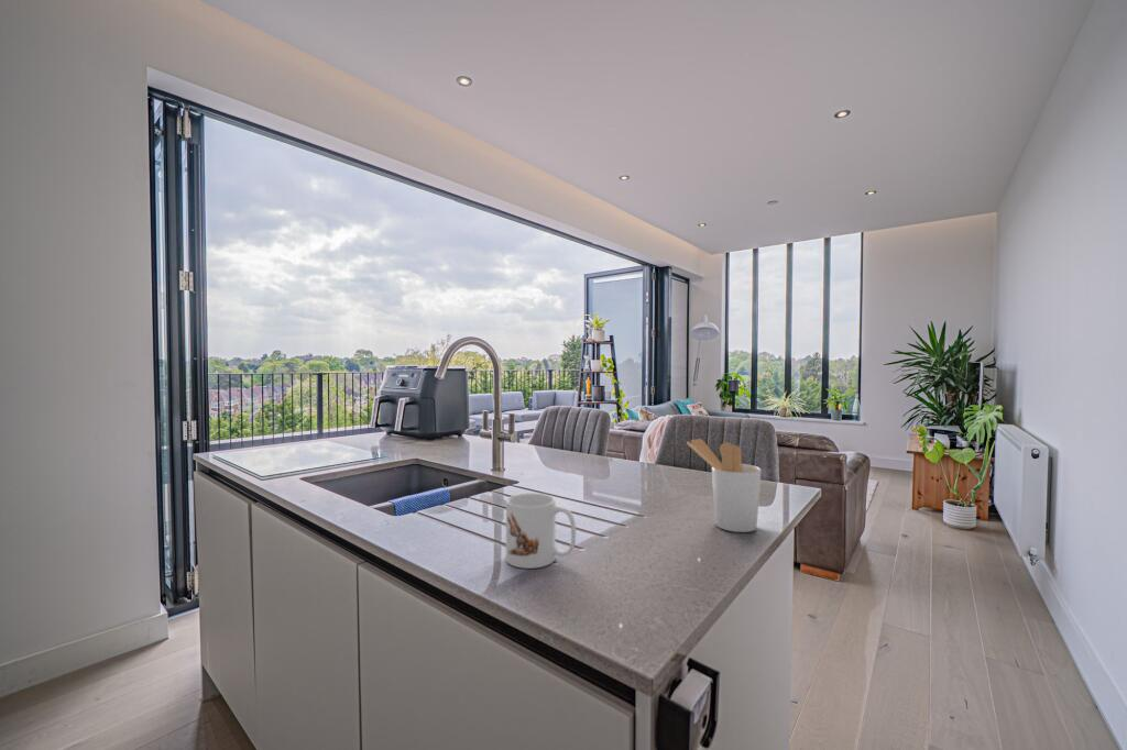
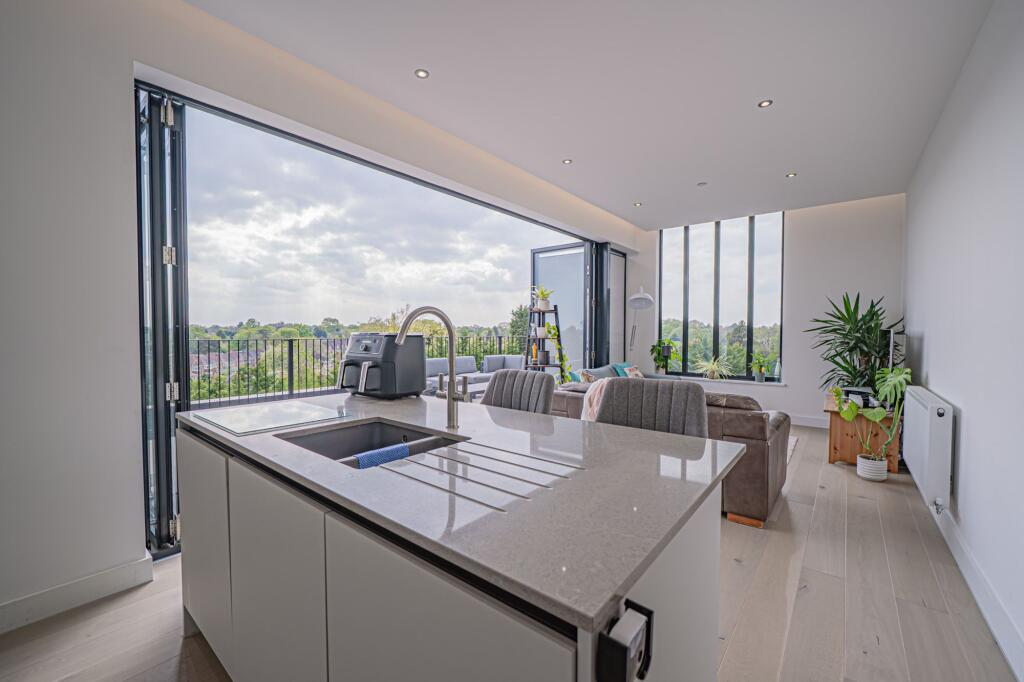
- utensil holder (722, 481)
- mug (540, 529)
